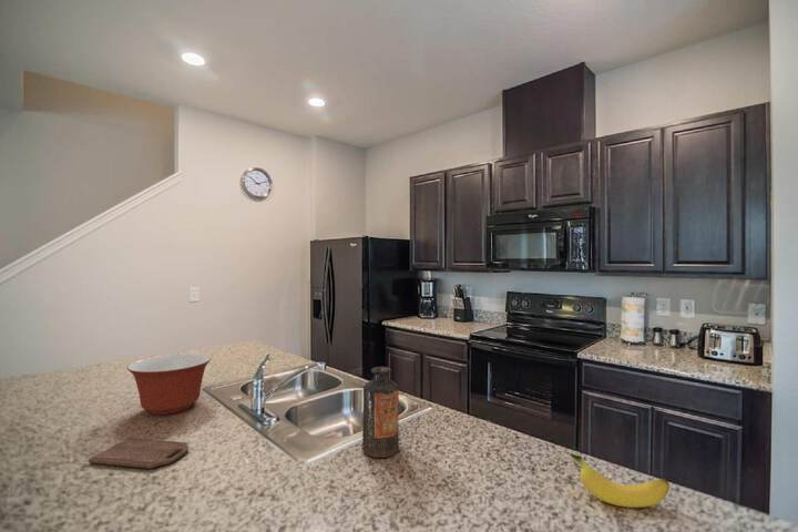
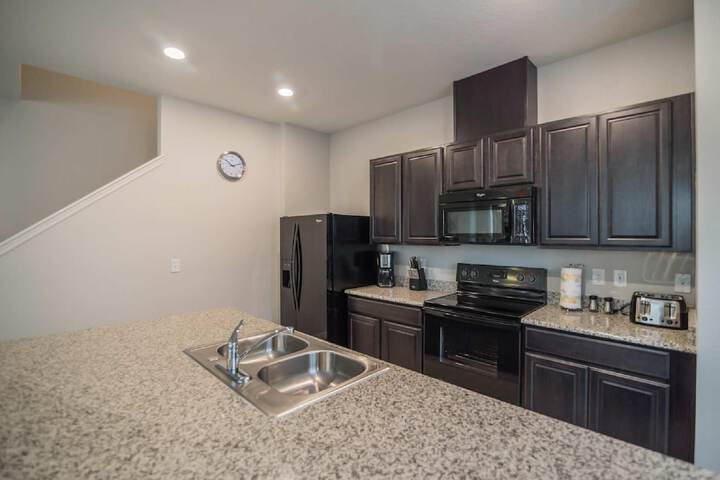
- bottle (380, 409)
- cutting board (144, 452)
- mixing bowl (171, 385)
- banana (616, 483)
